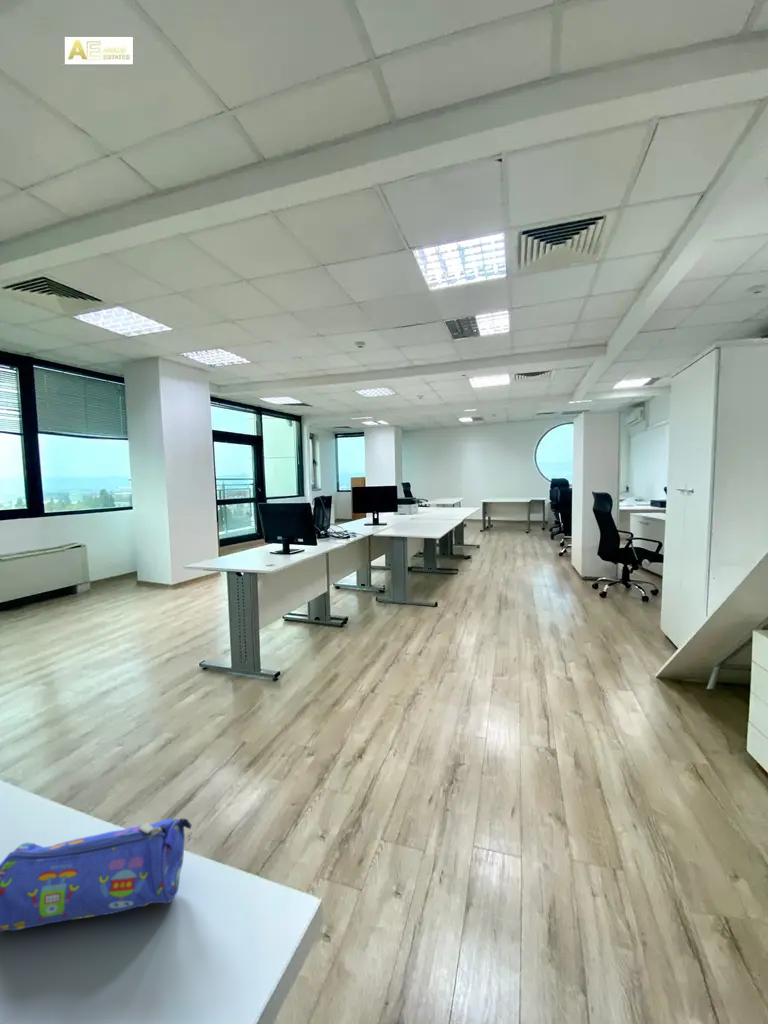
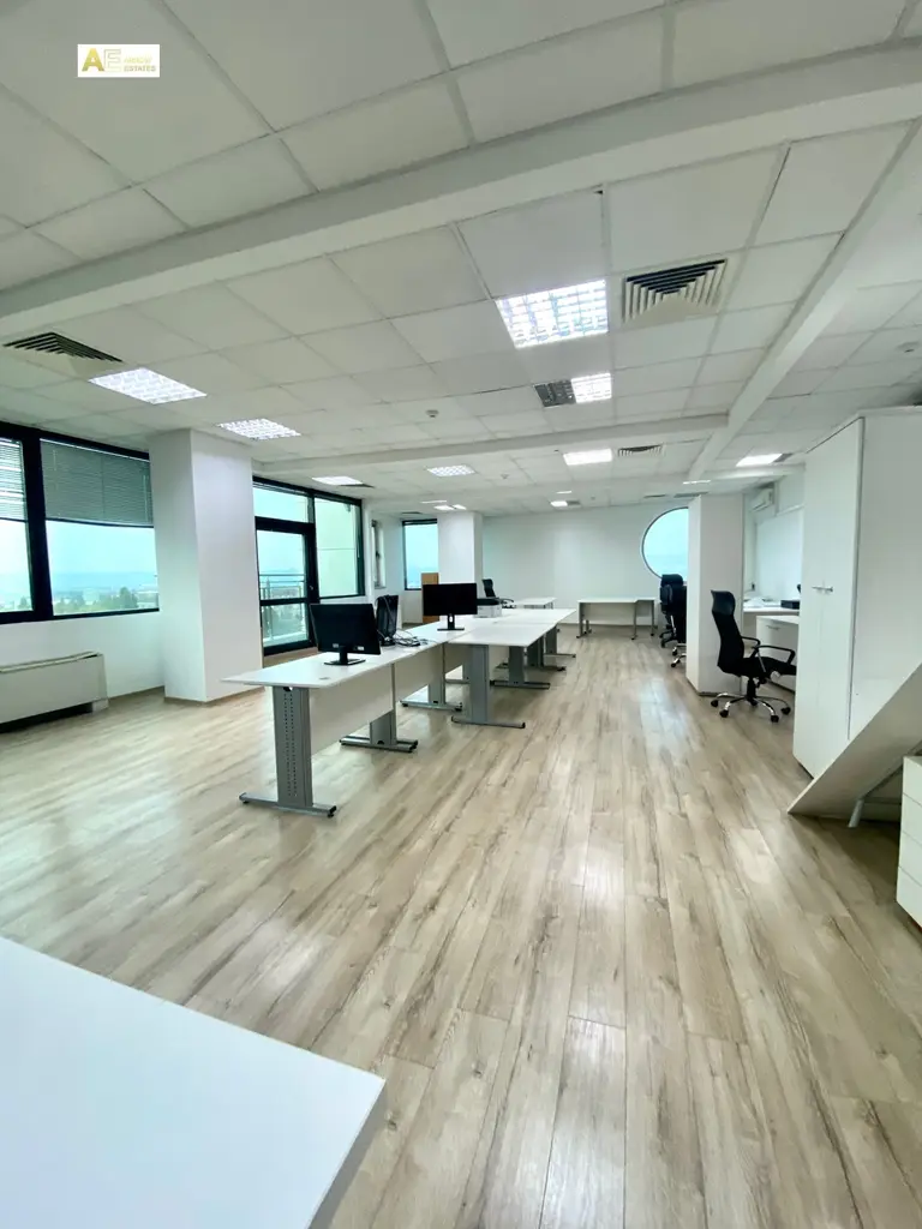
- pencil case (93, 870)
